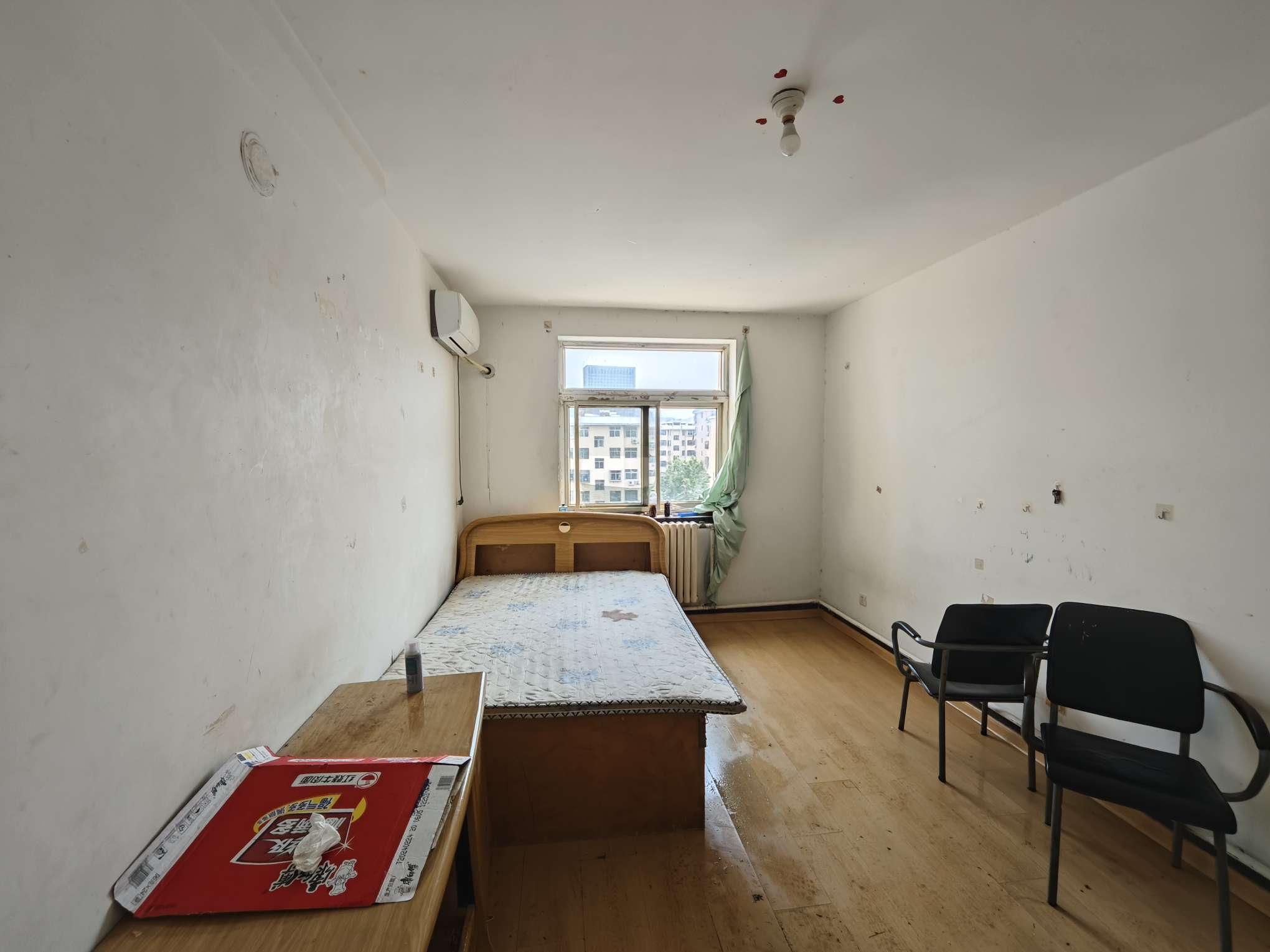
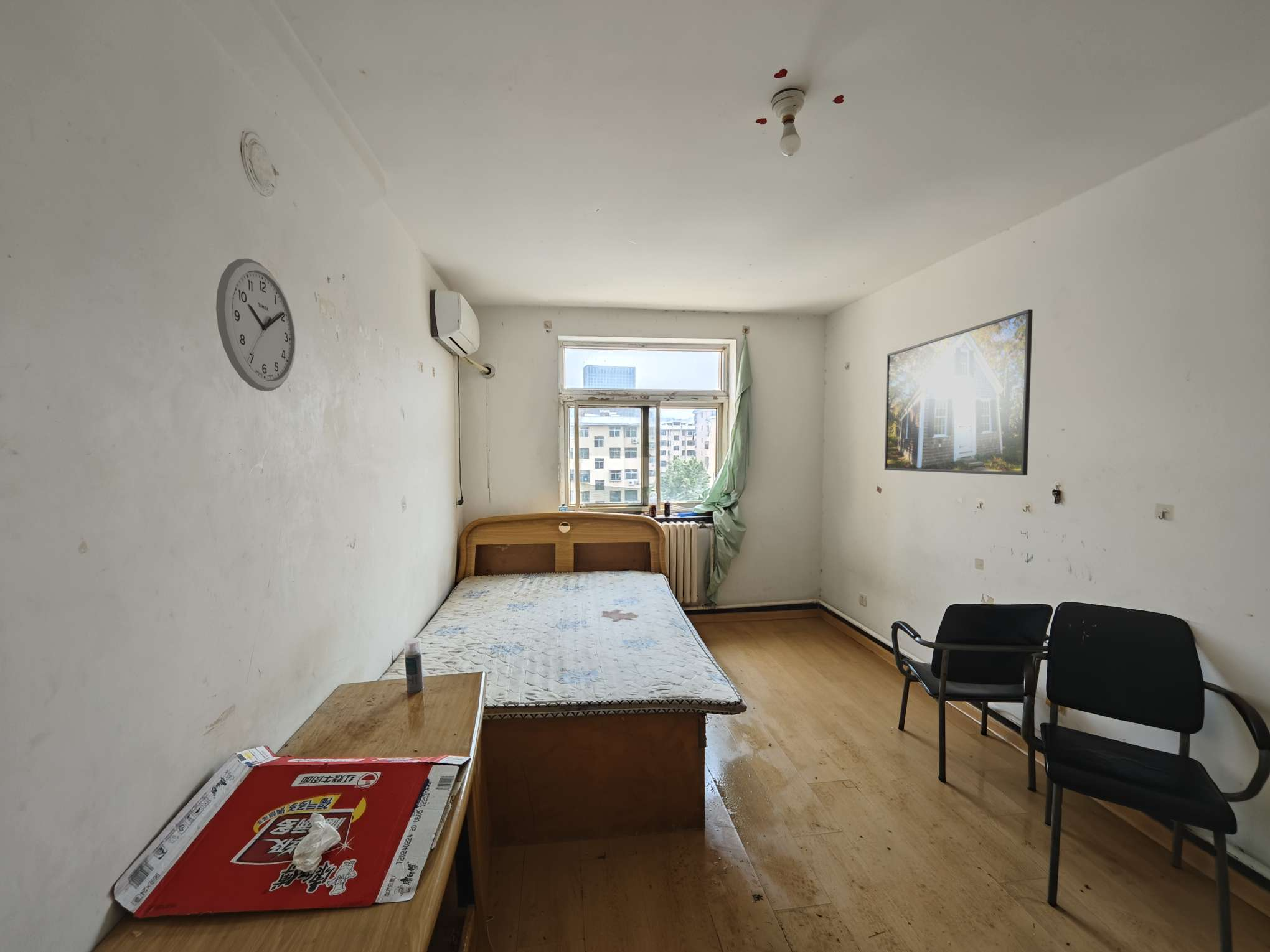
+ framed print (945, 404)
+ wall clock (263, 327)
